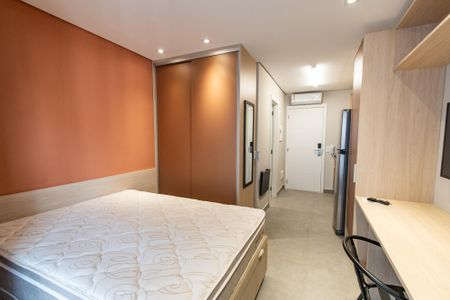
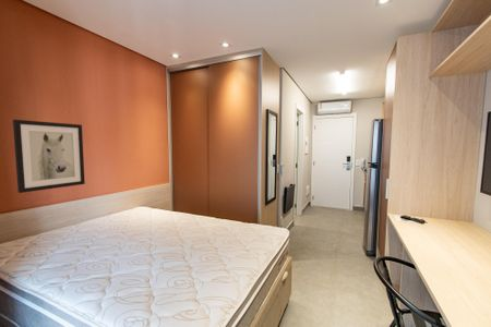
+ wall art (52, 155)
